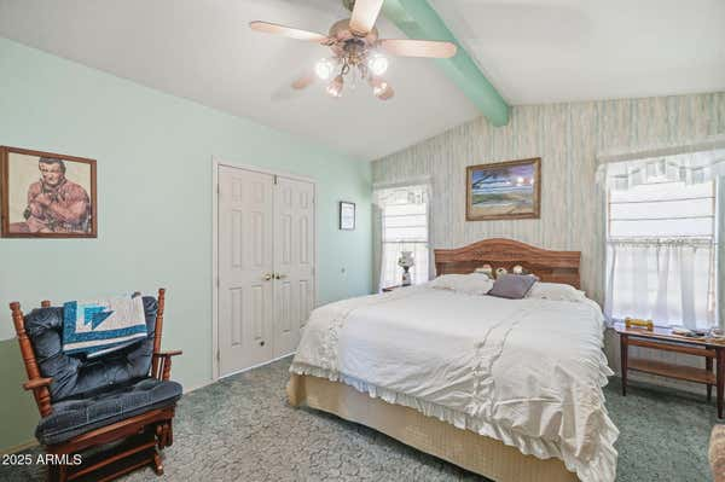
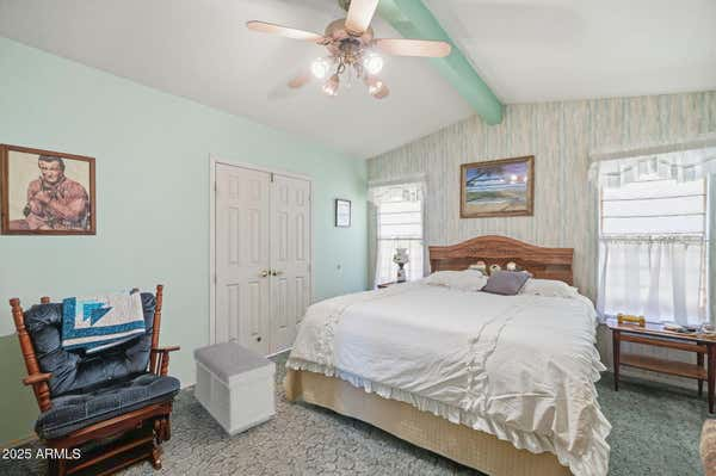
+ bench (232, 382)
